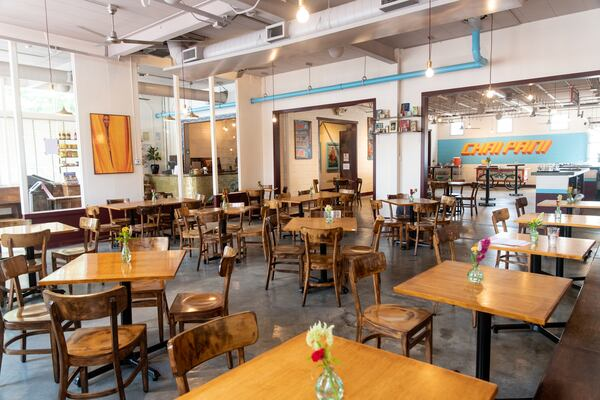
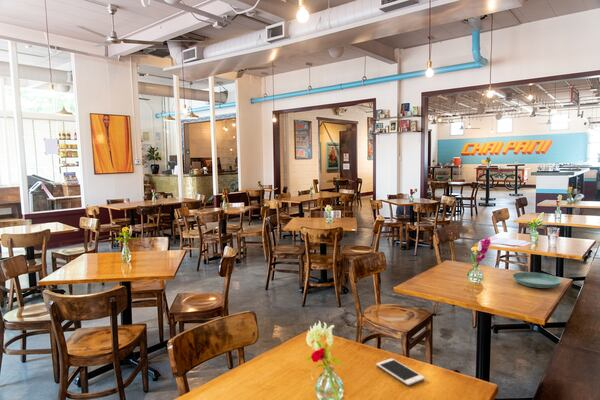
+ saucer (536, 280)
+ cell phone (399, 371)
